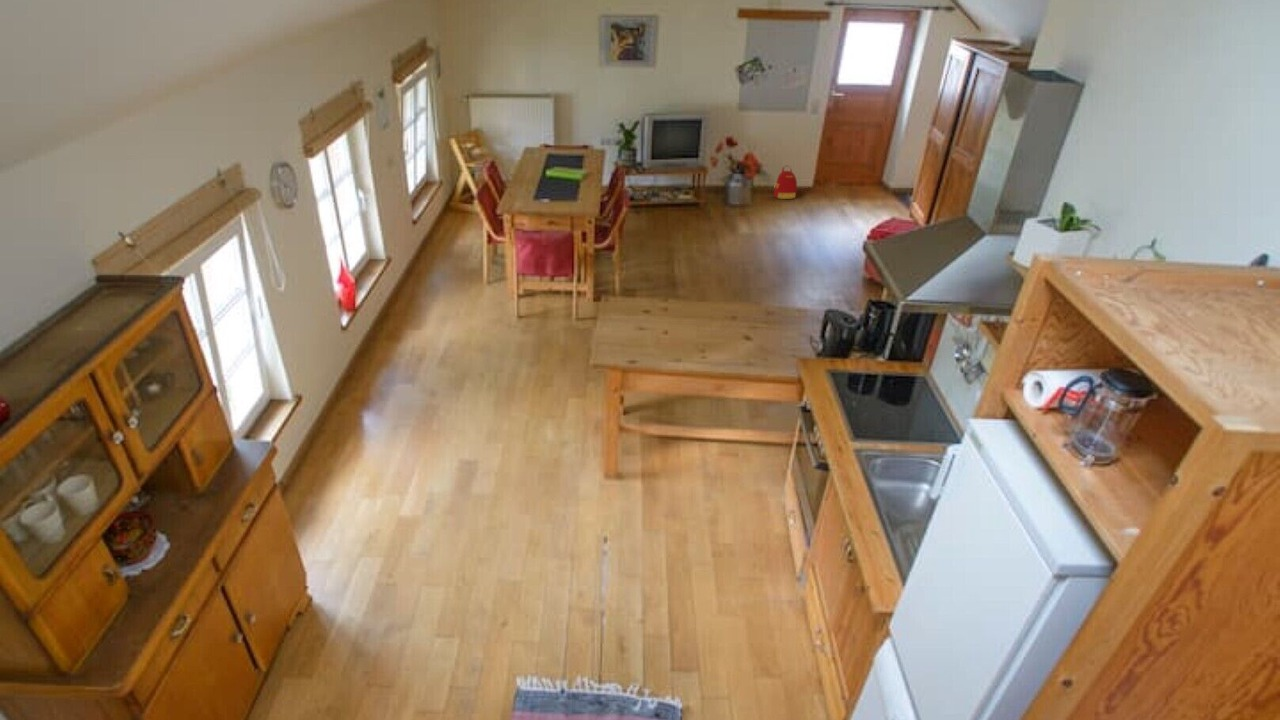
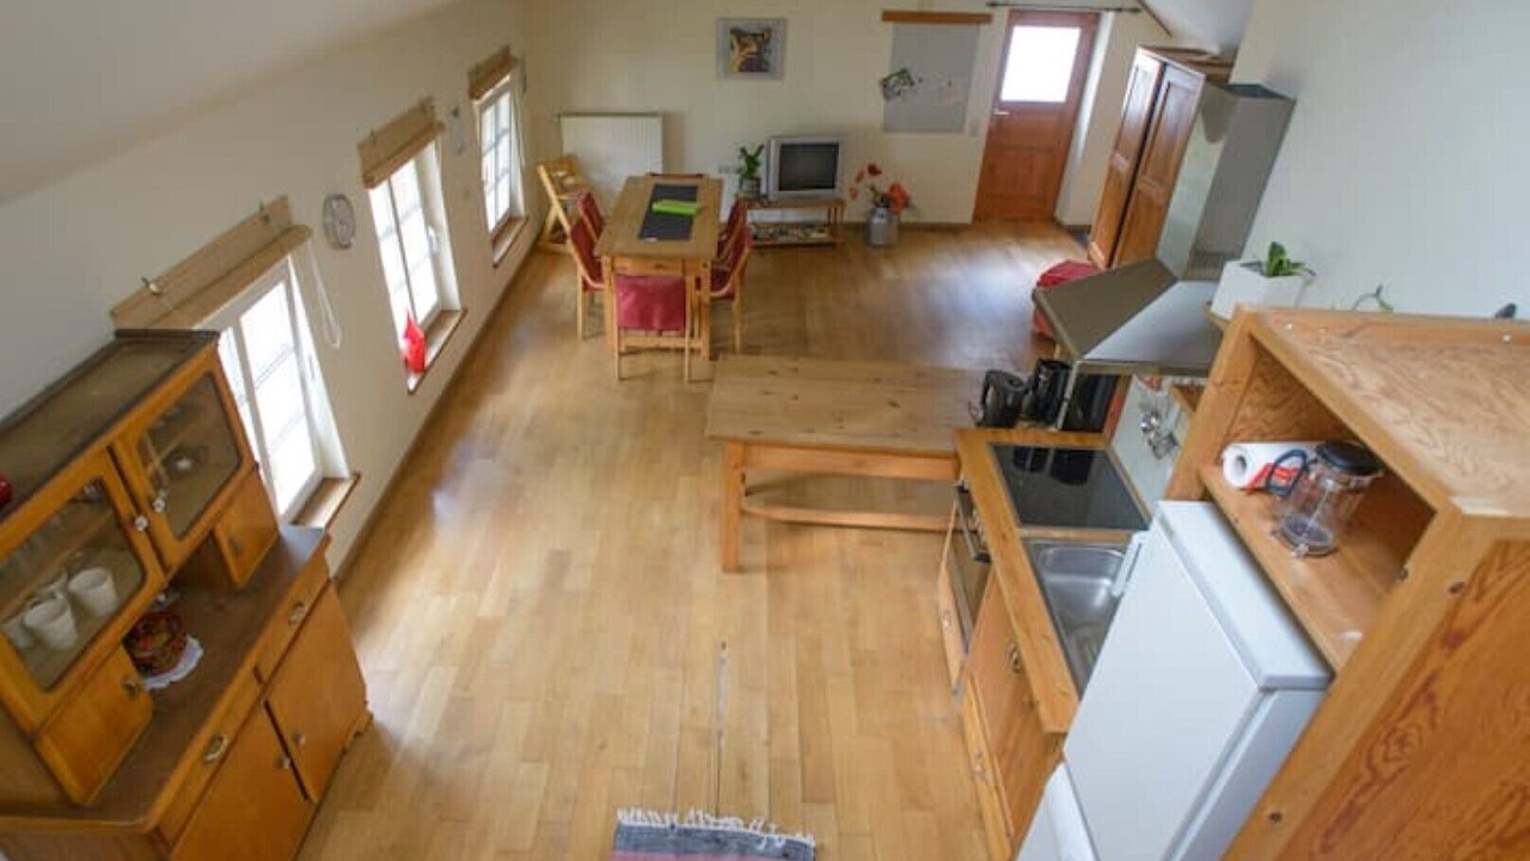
- backpack (786, 182)
